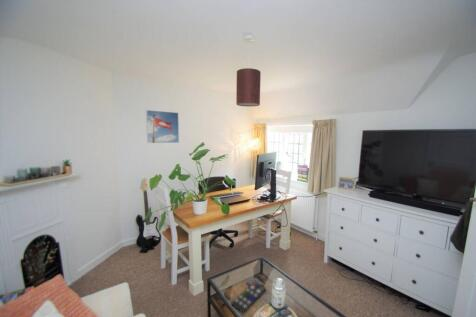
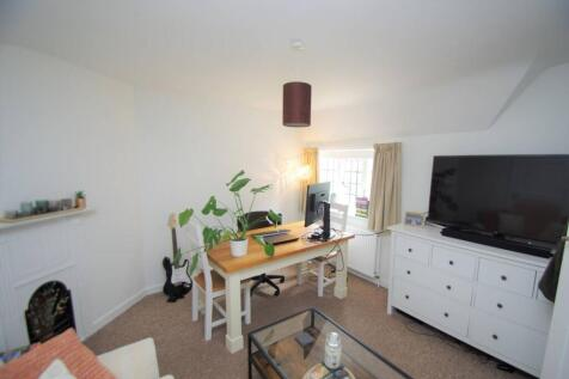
- remote control (249, 295)
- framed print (163, 127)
